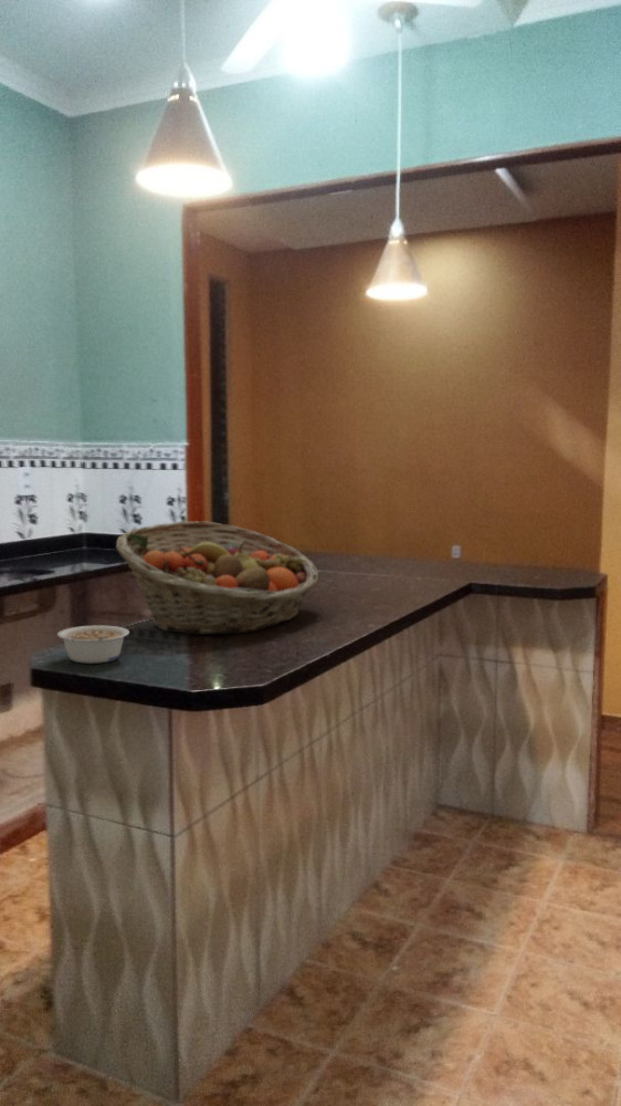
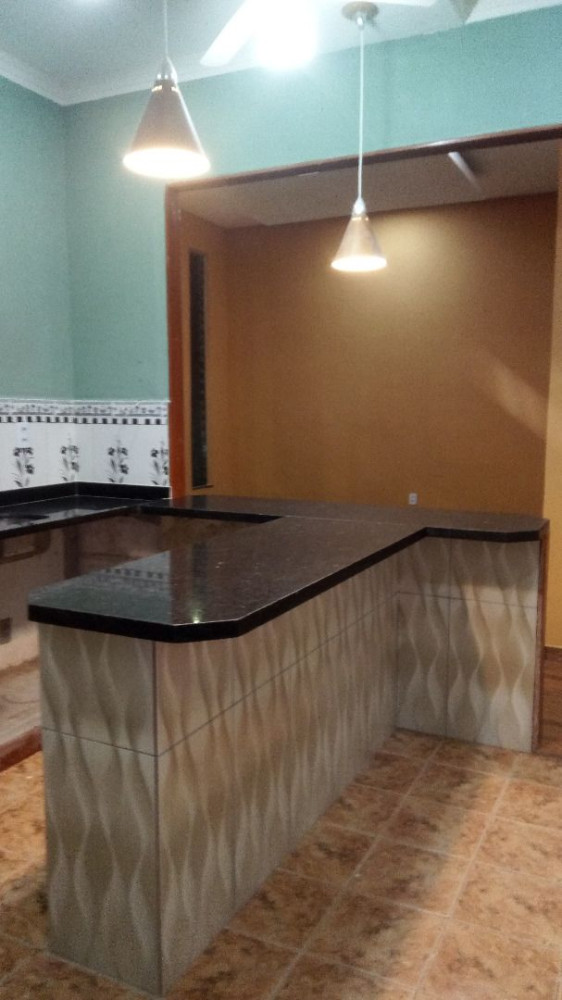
- fruit basket (220, 573)
- legume (95, 643)
